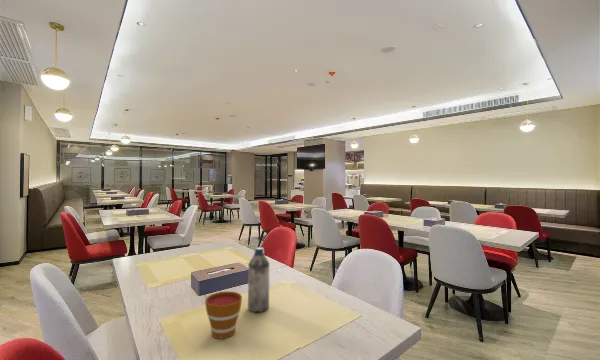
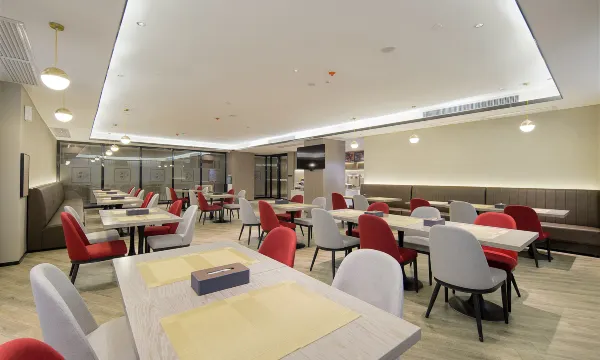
- cup (221, 314)
- water bottle (258, 278)
